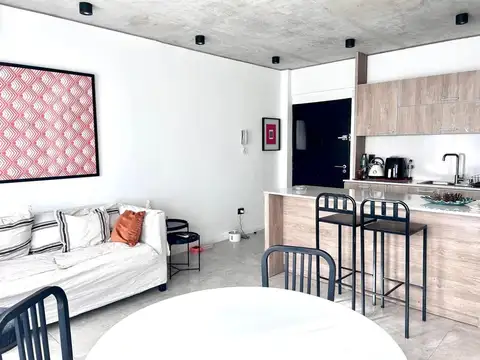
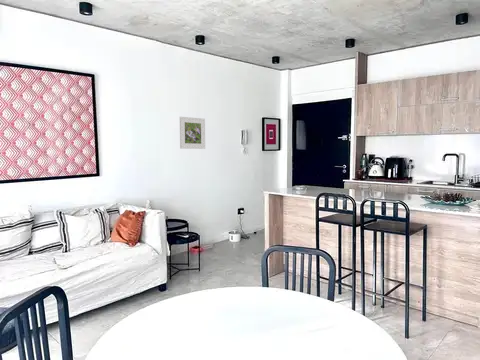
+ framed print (192, 133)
